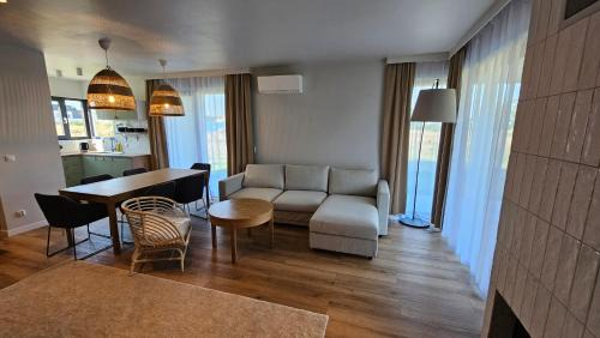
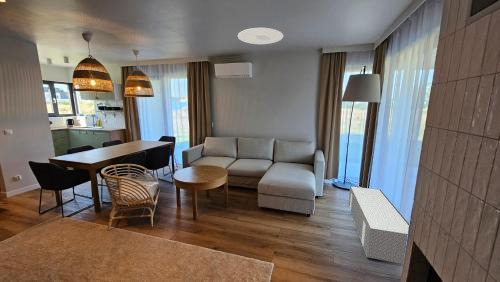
+ ceiling light (260, 34)
+ architectural model (375, 216)
